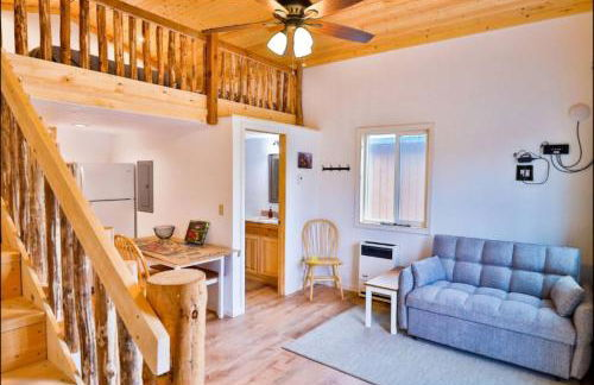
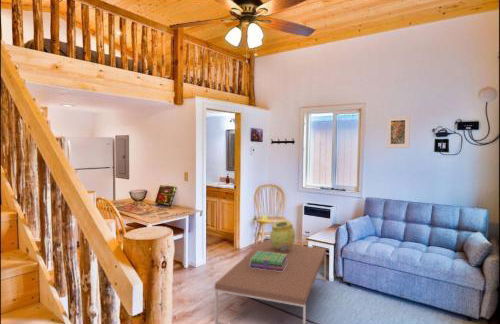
+ stack of books (269, 260)
+ coffee table (278, 281)
+ decorative container (282, 235)
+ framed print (397, 132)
